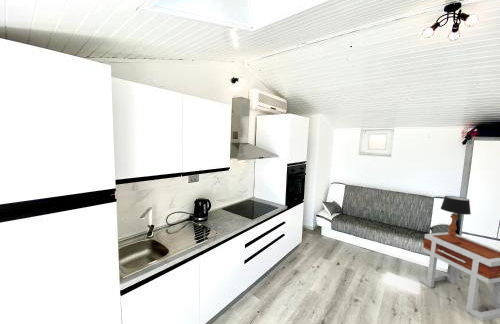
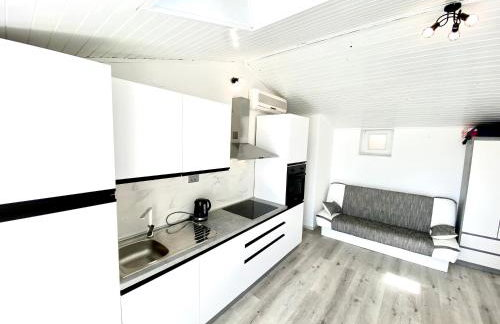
- table lamp (453, 219)
- side table (463, 270)
